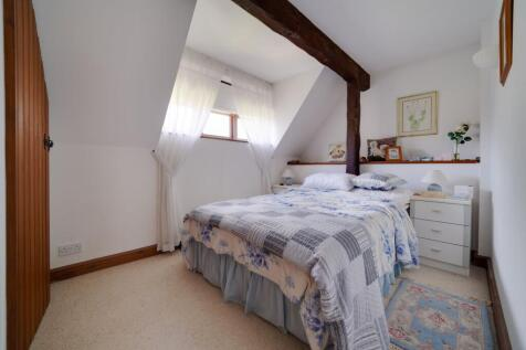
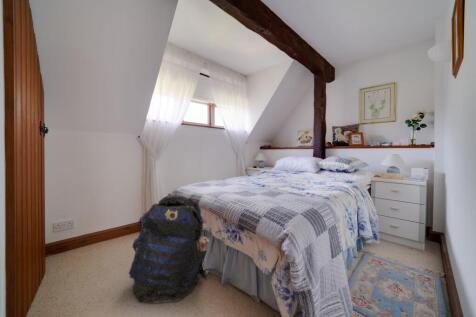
+ backpack (171, 238)
